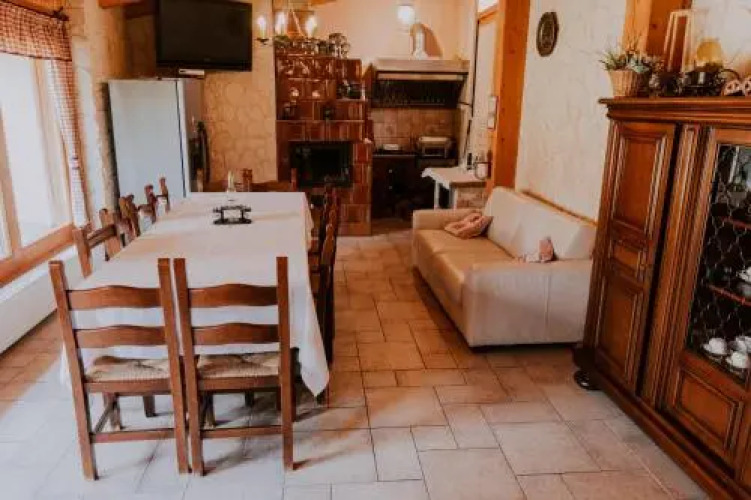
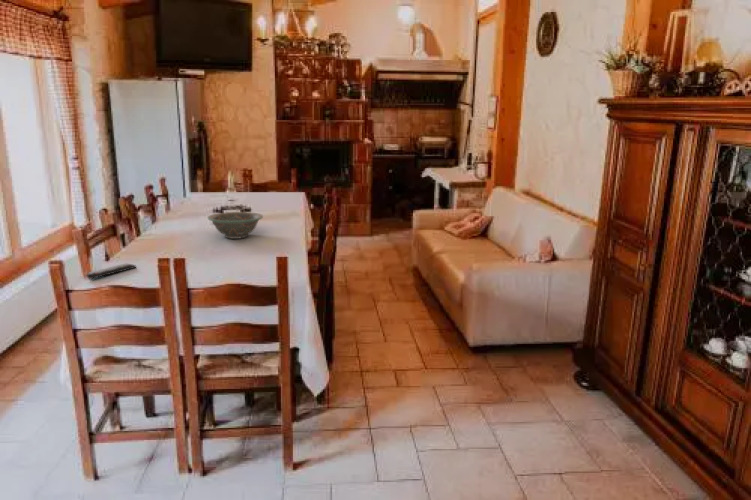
+ remote control (112, 270)
+ decorative bowl (236, 226)
